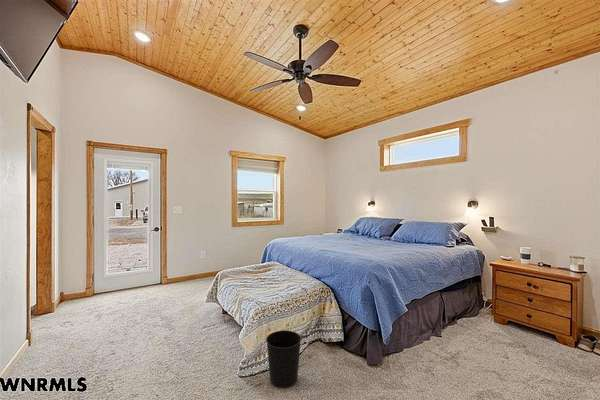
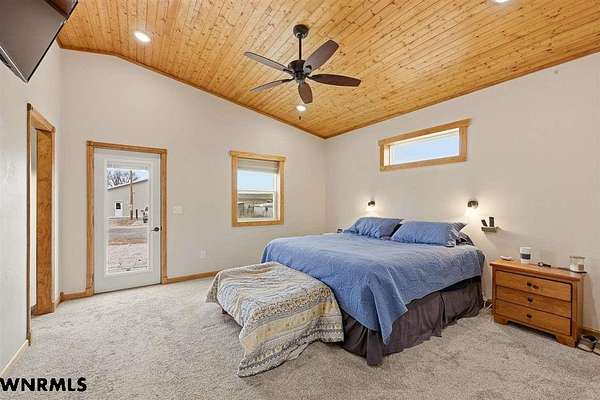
- wastebasket (283, 358)
